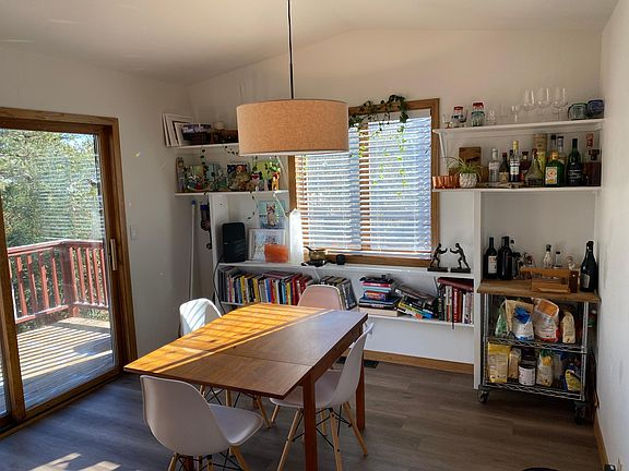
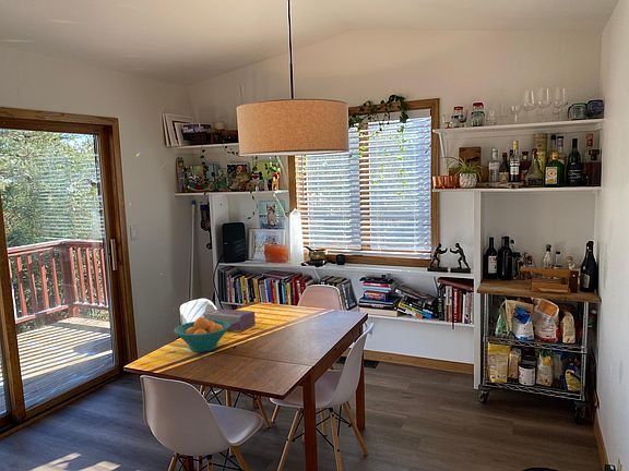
+ tissue box (229, 318)
+ fruit bowl (202, 333)
